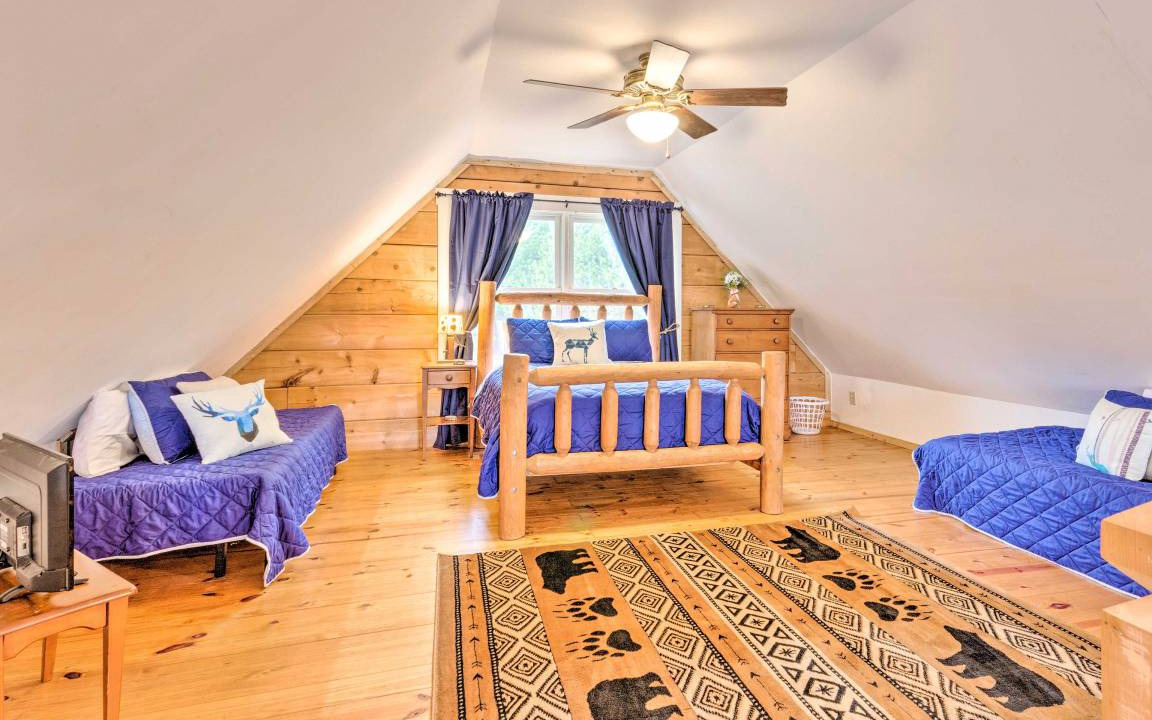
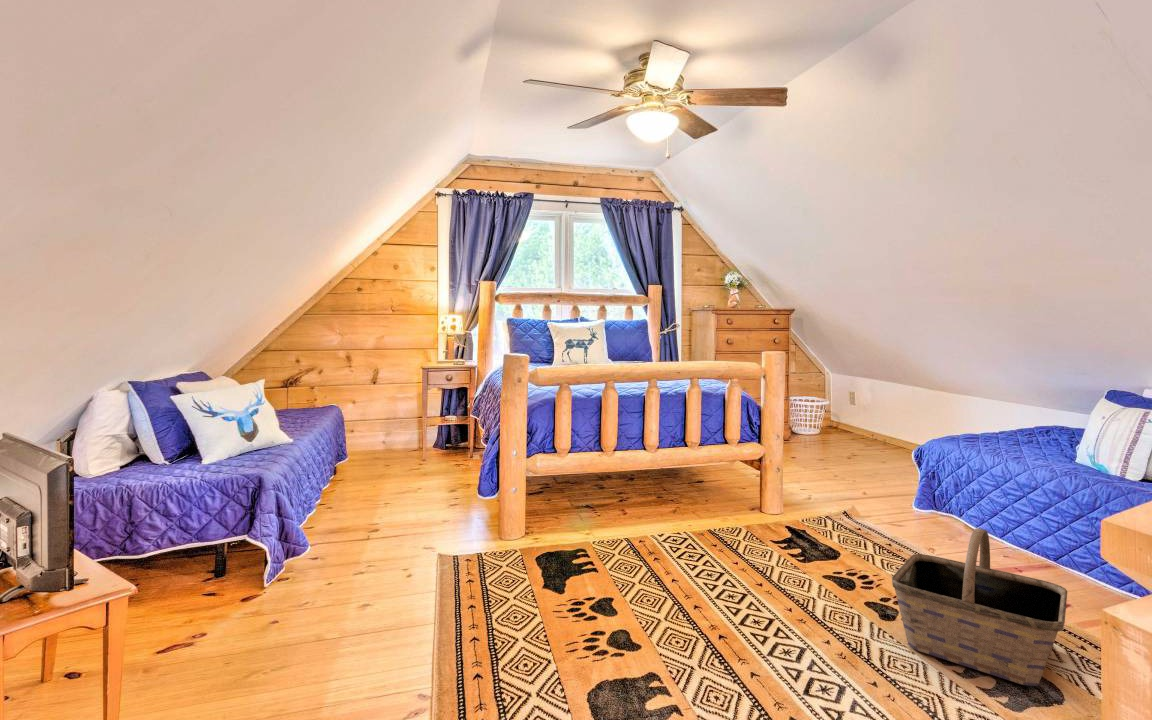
+ basket (977, 589)
